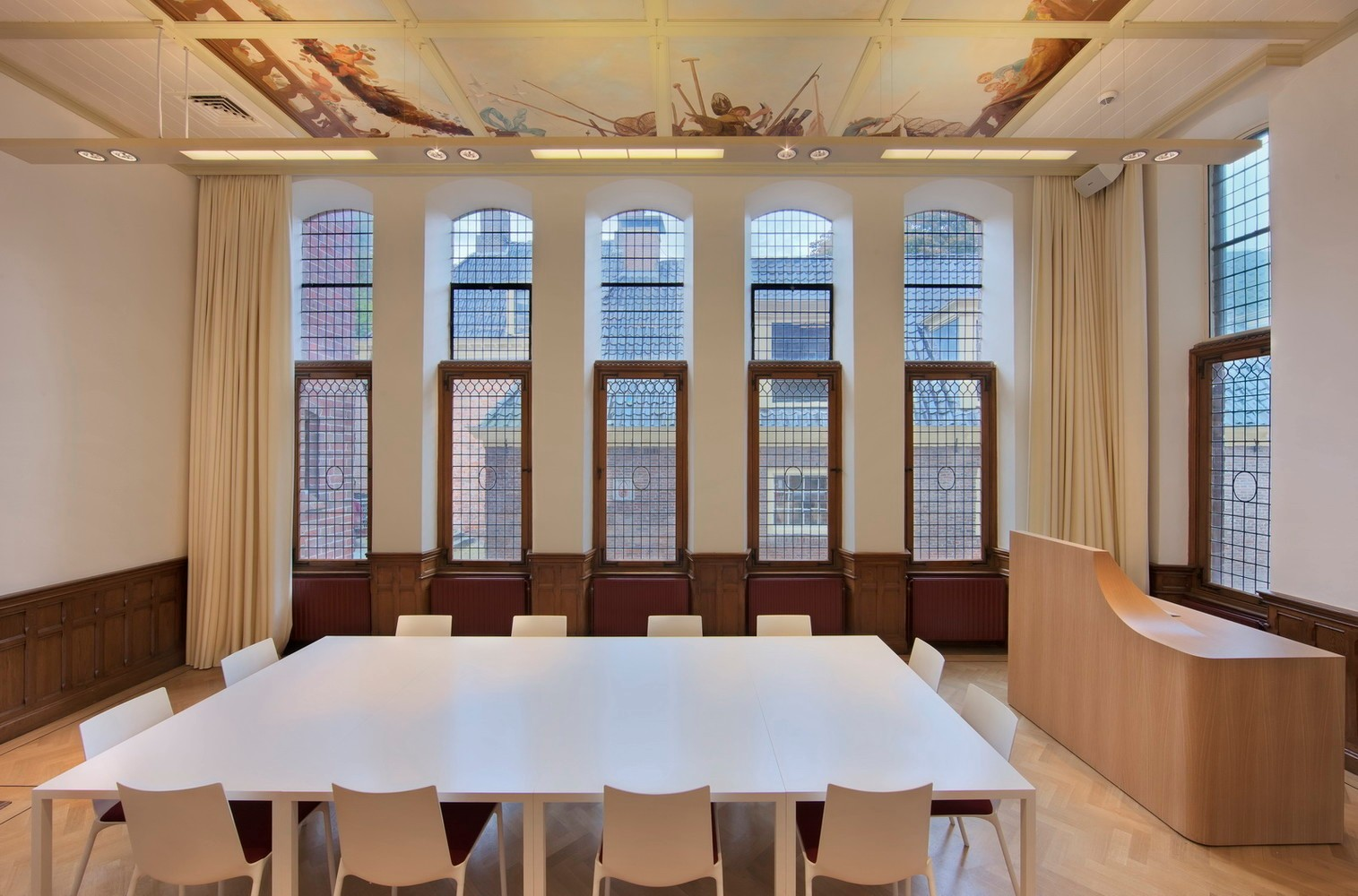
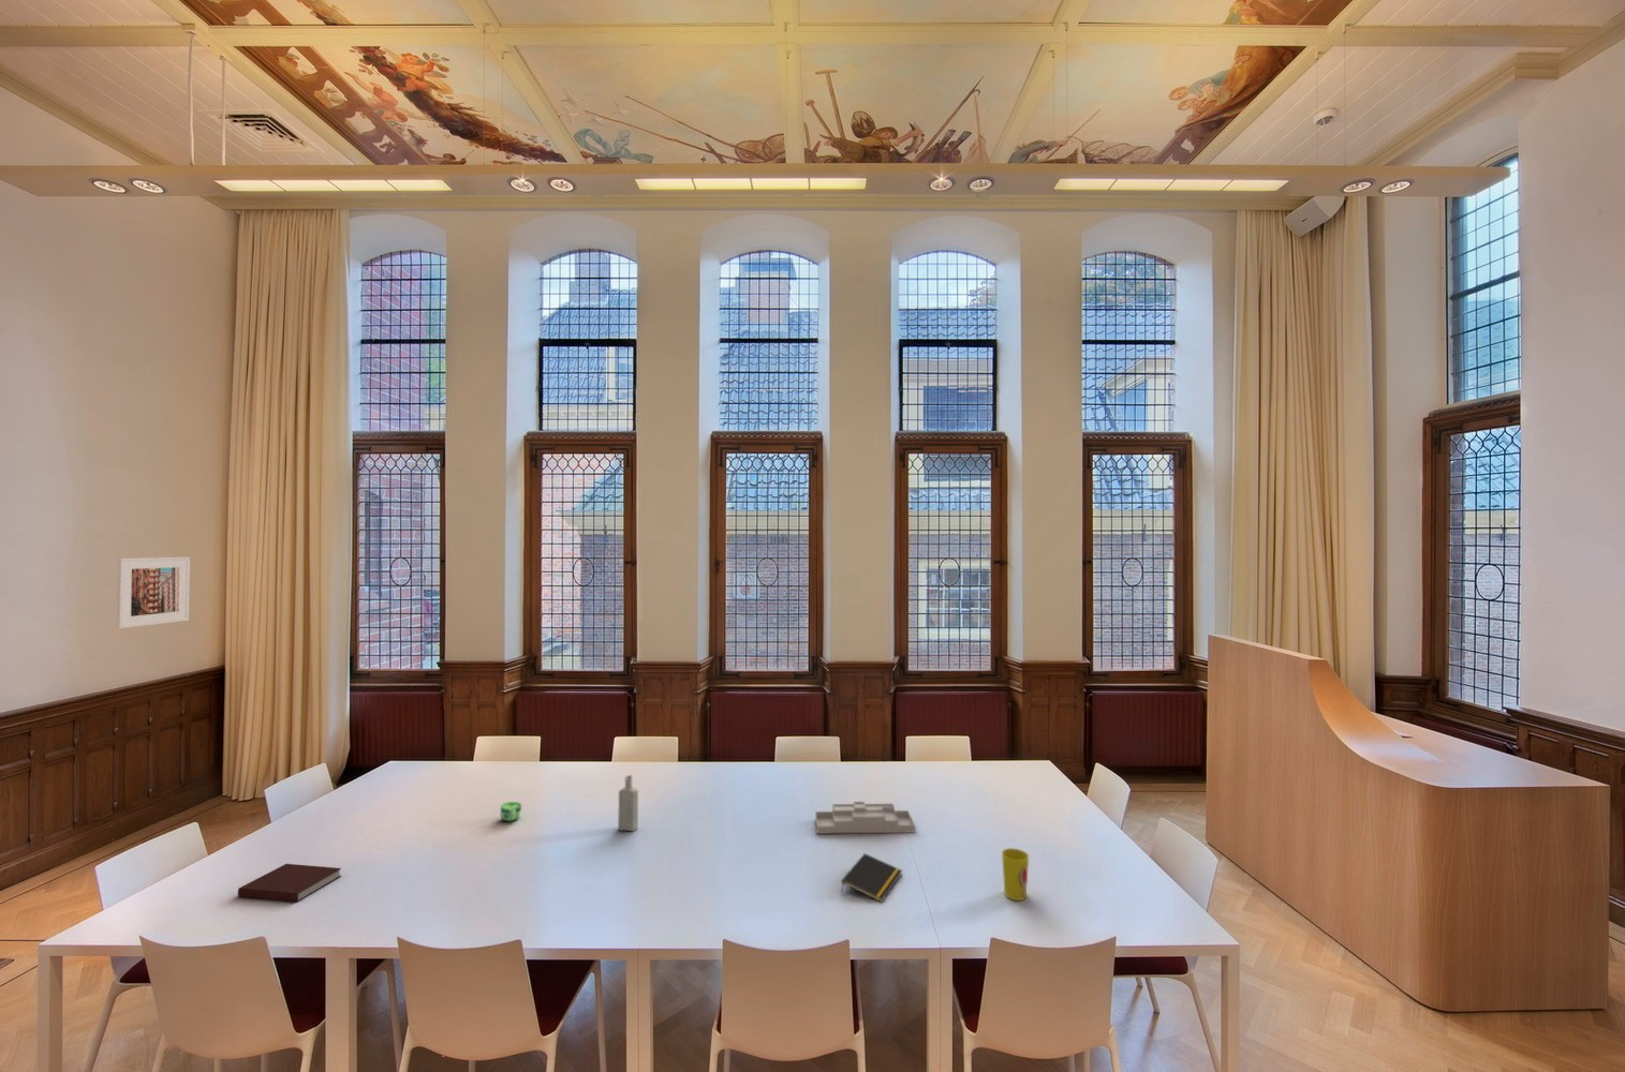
+ desk organizer (864, 816)
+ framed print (154, 591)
+ bottle (627, 802)
+ notebook (291, 882)
+ cup (512, 812)
+ cup (1015, 873)
+ notepad (872, 876)
